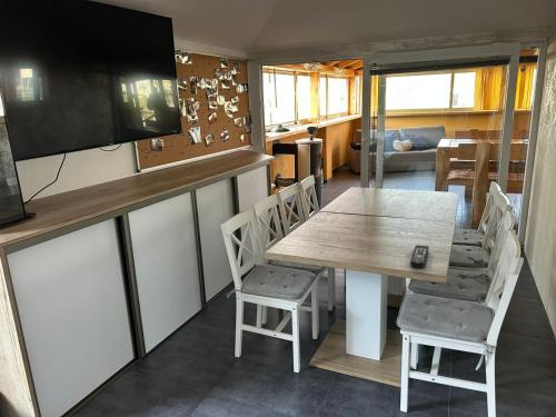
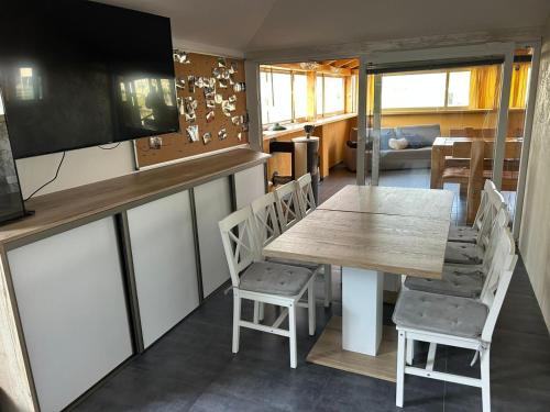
- remote control (419, 256)
